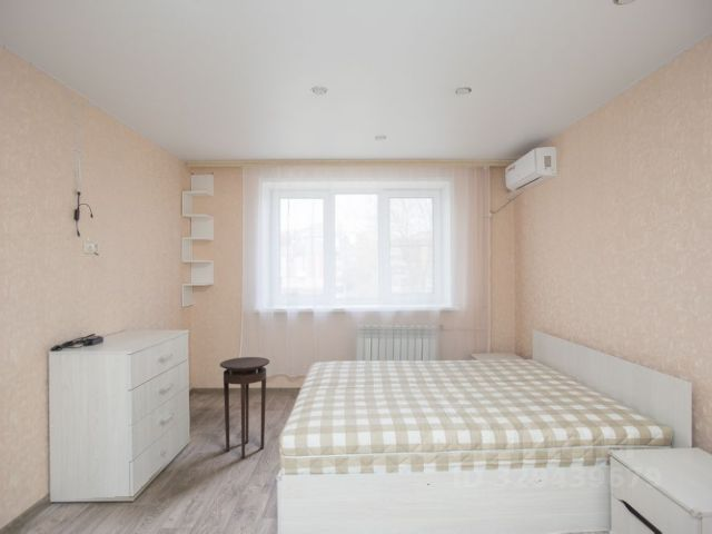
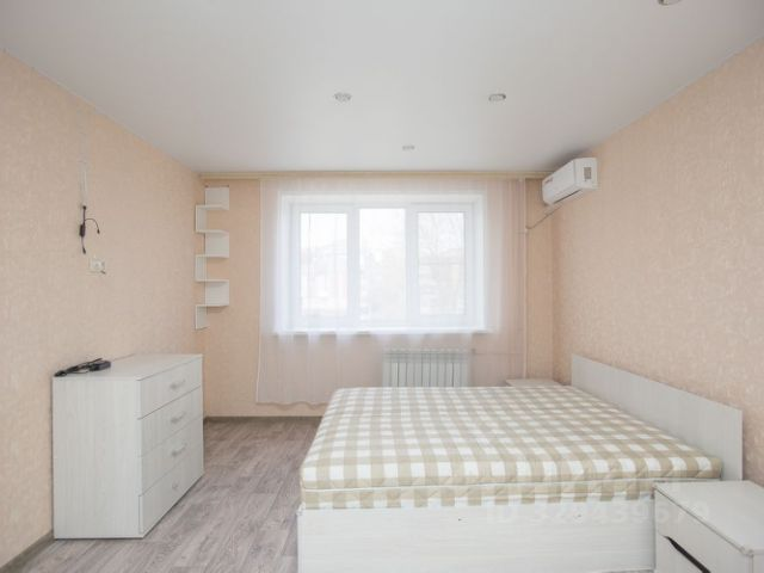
- stool (244, 405)
